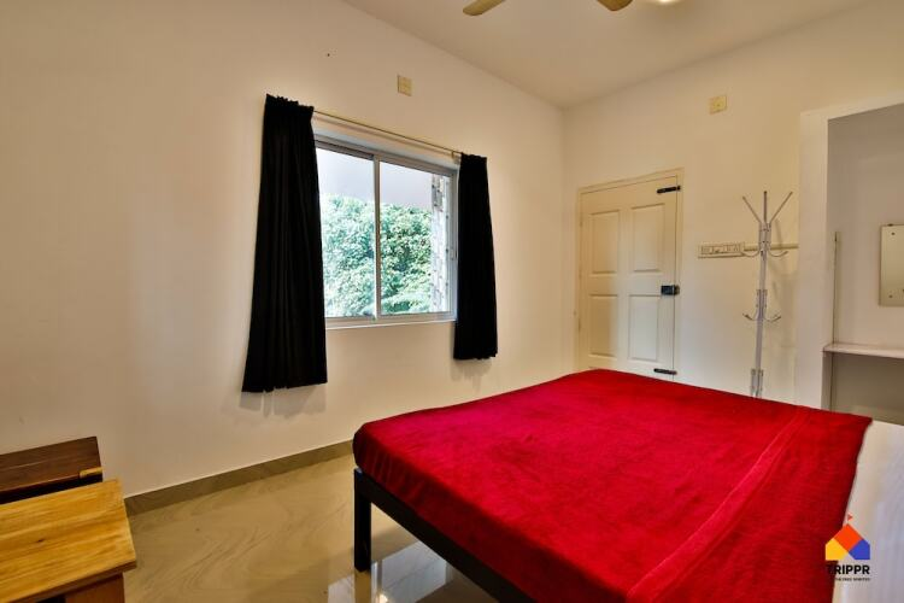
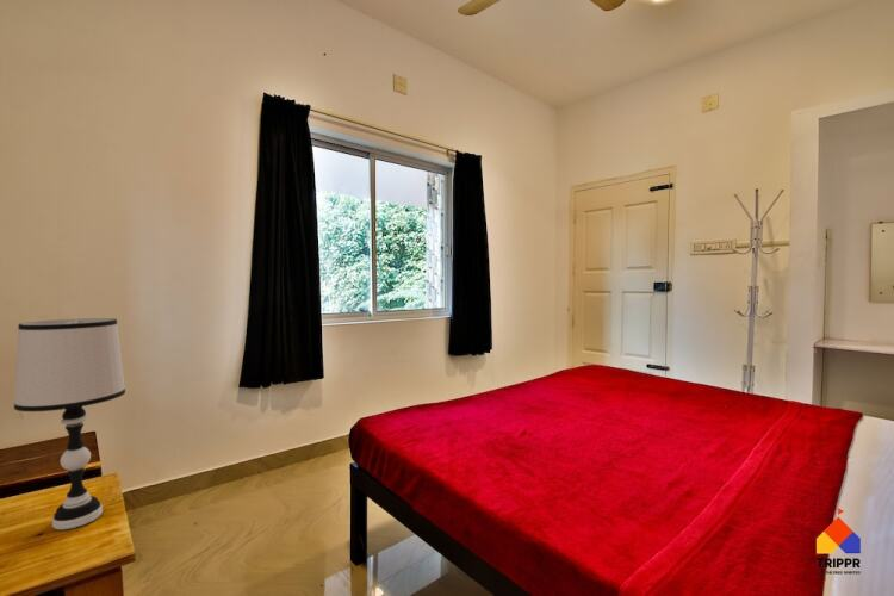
+ table lamp (74, 421)
